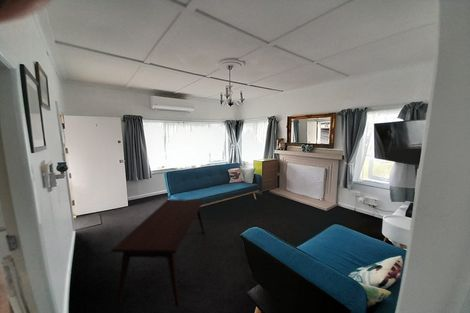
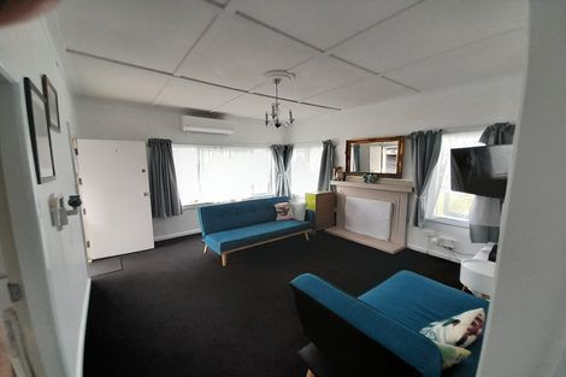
- coffee table (171, 238)
